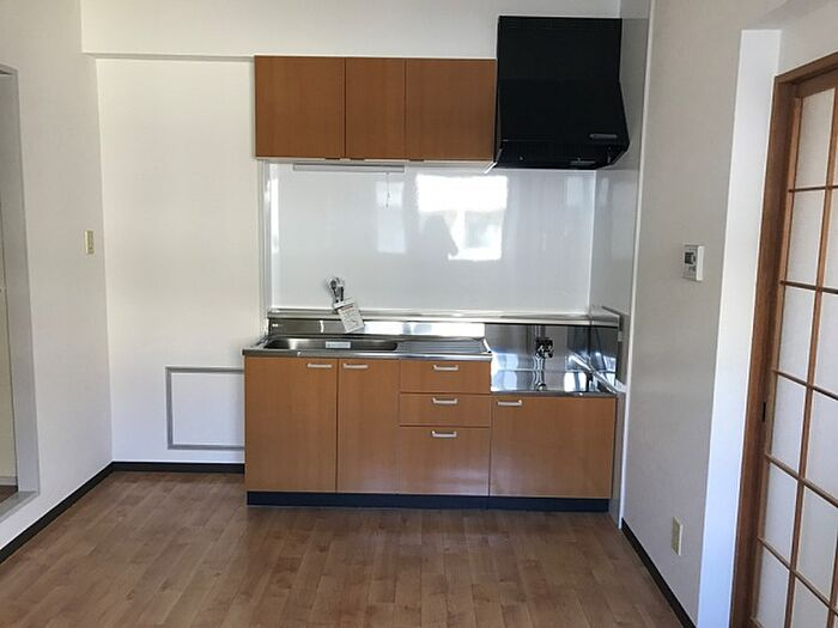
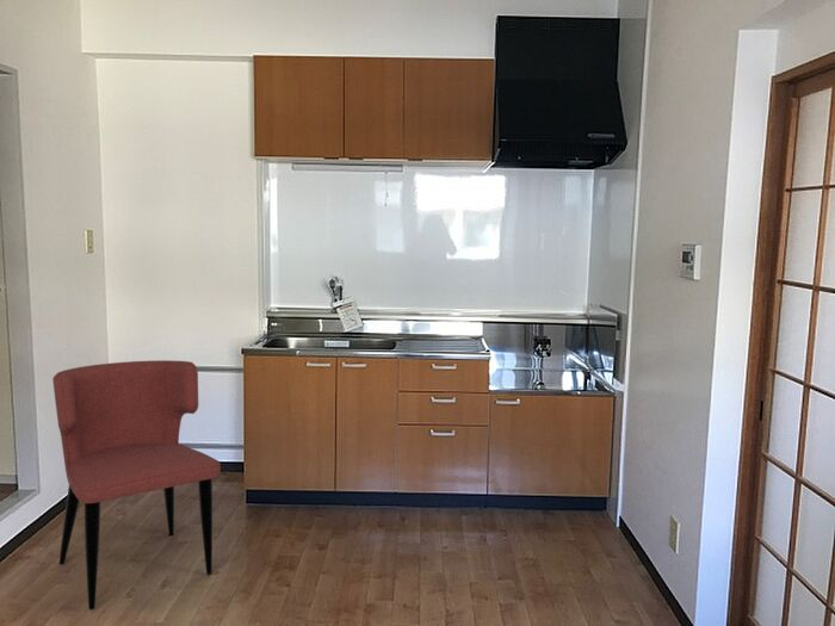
+ dining chair (135, 472)
